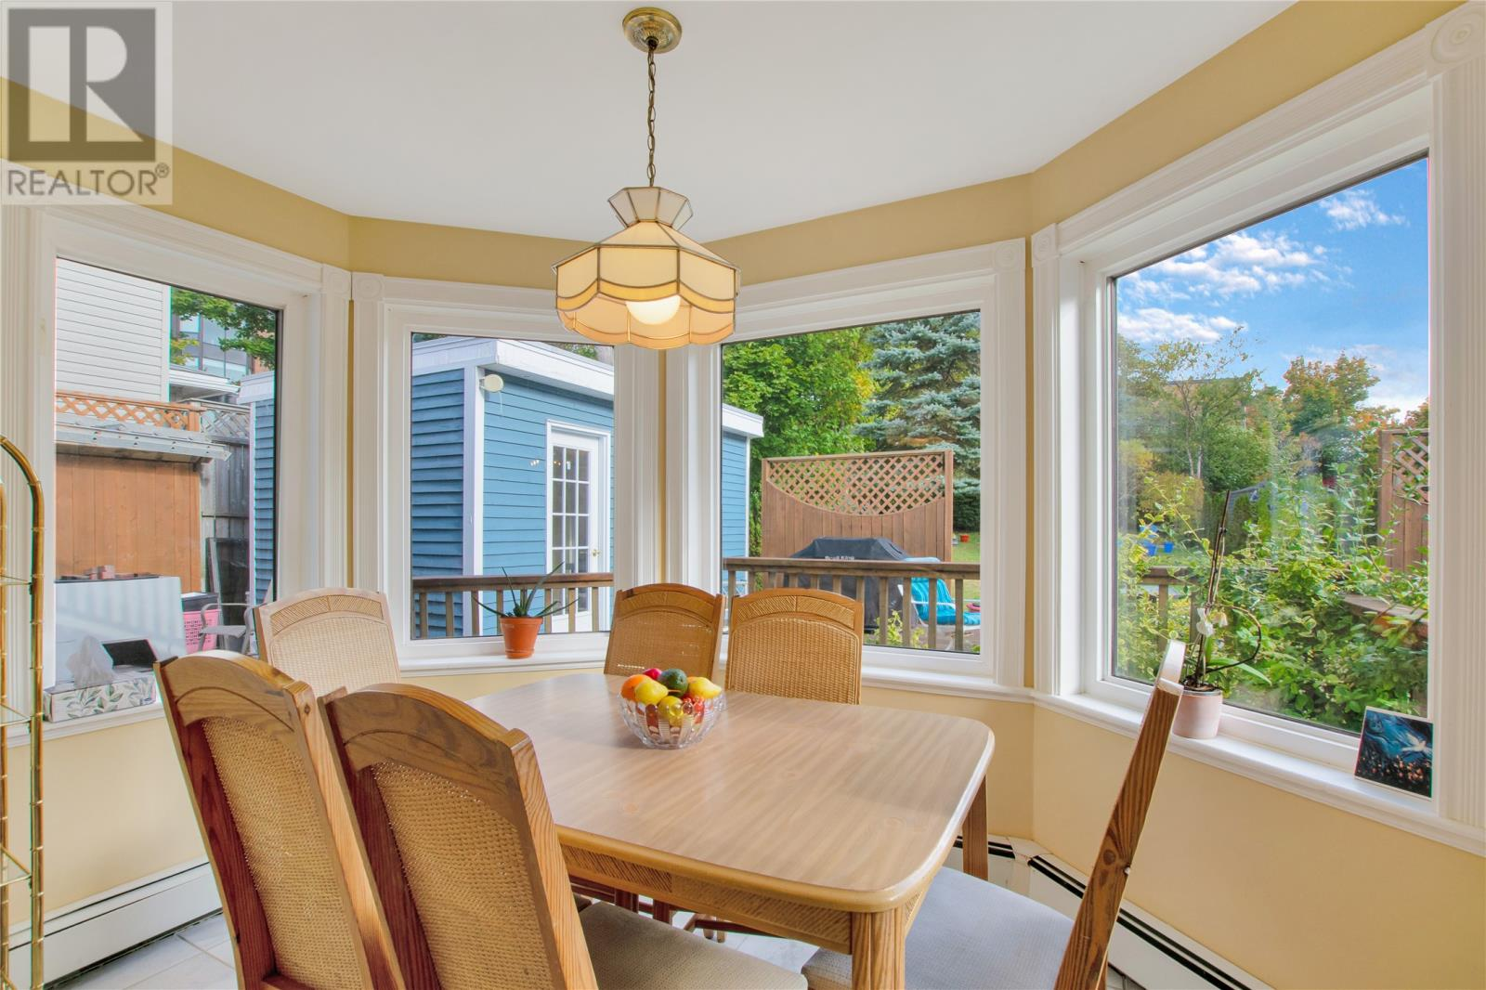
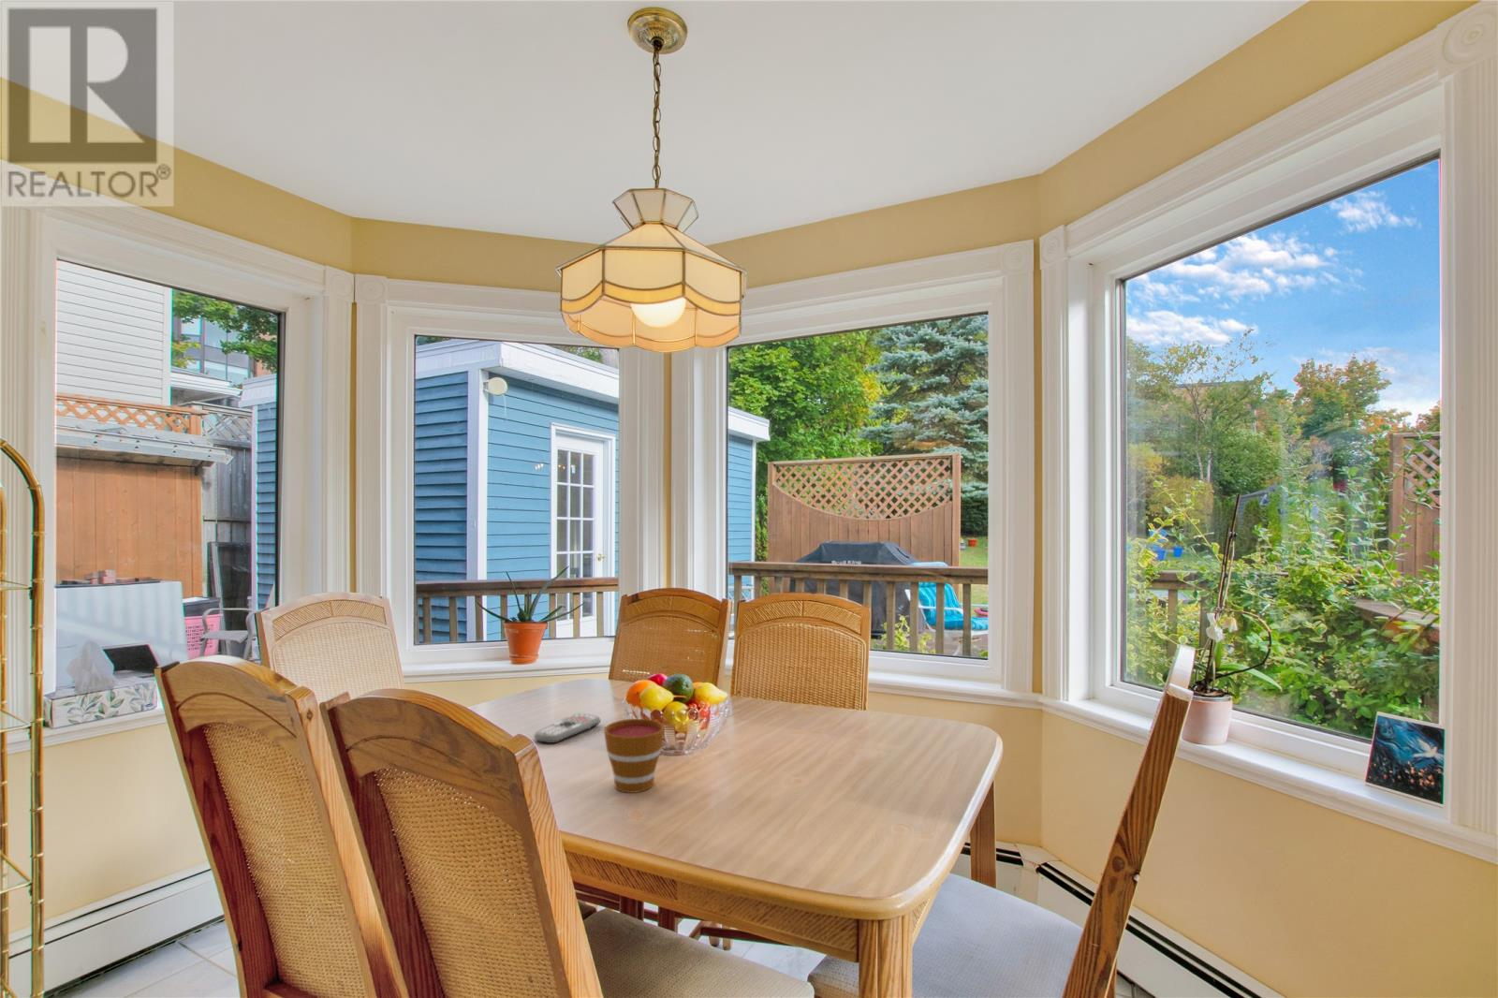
+ cup (637, 754)
+ remote control (567, 727)
